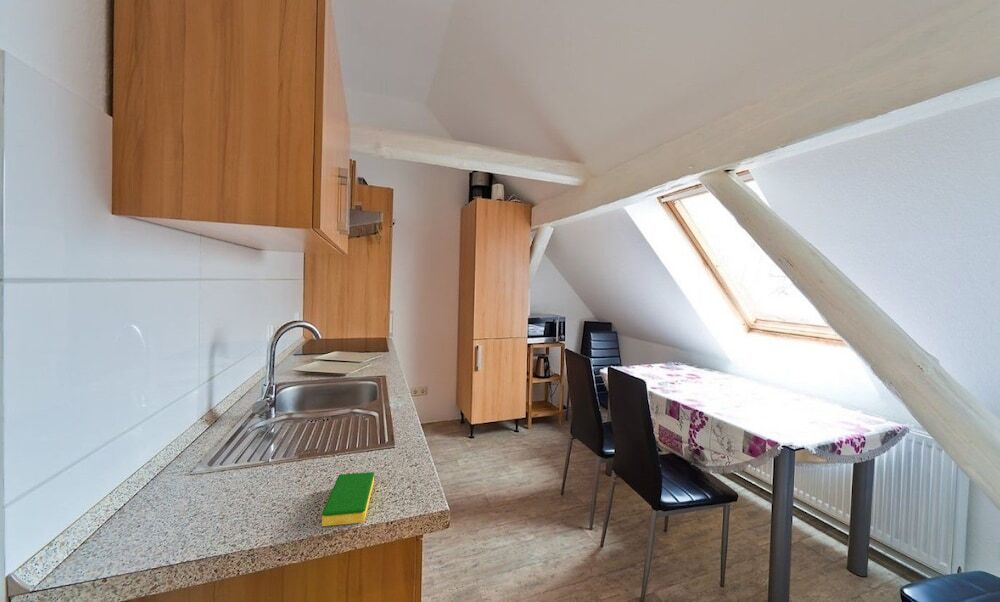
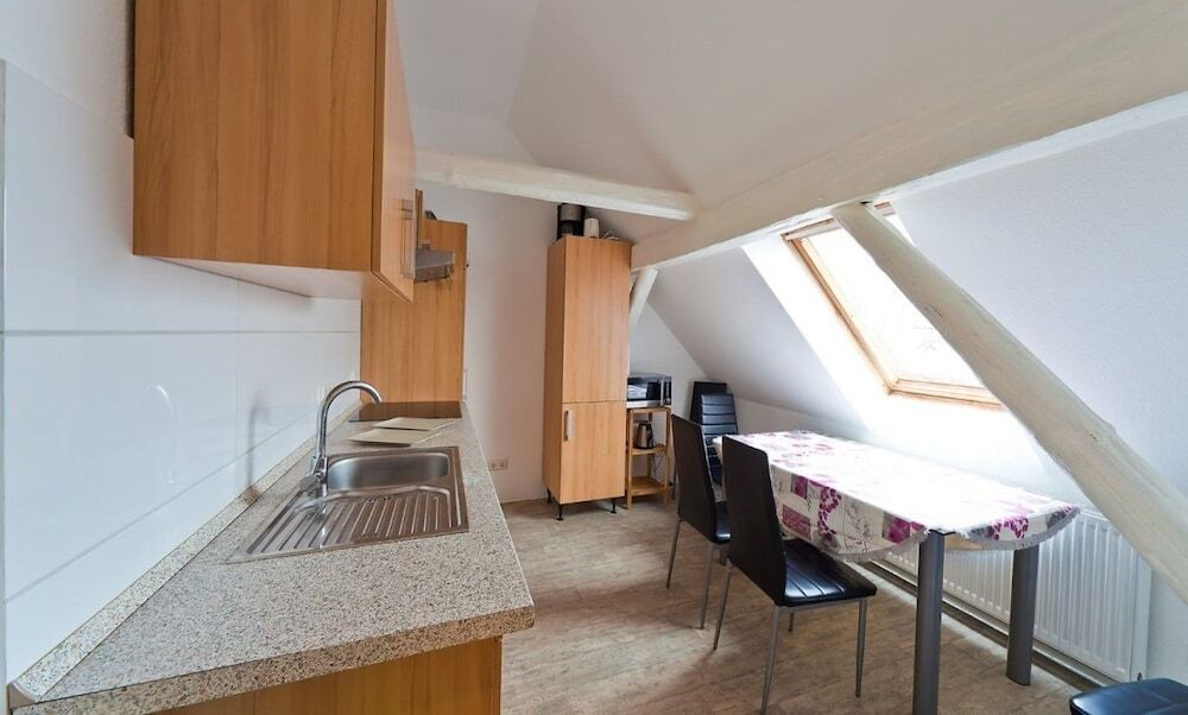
- dish sponge (350, 496)
